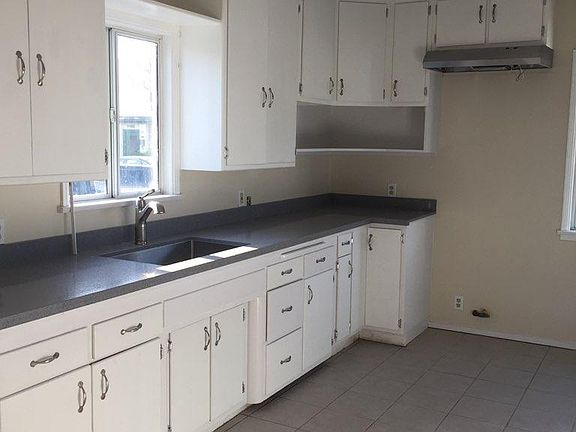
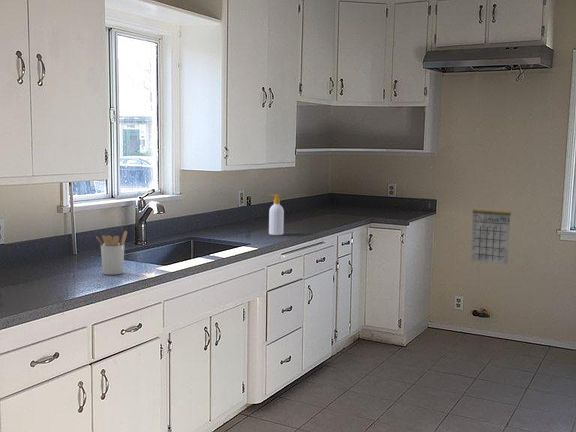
+ utensil holder (112, 252)
+ soap bottle (275, 214)
+ calendar (490, 230)
